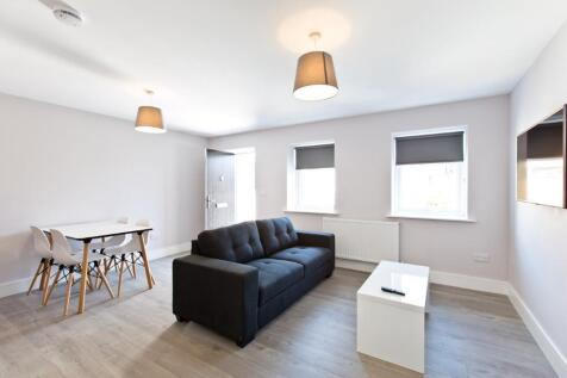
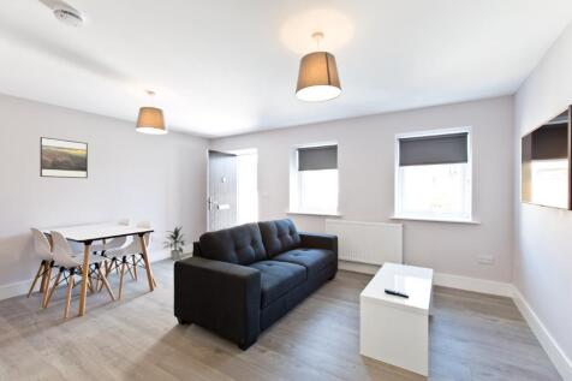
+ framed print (65, 159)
+ indoor plant (175, 243)
